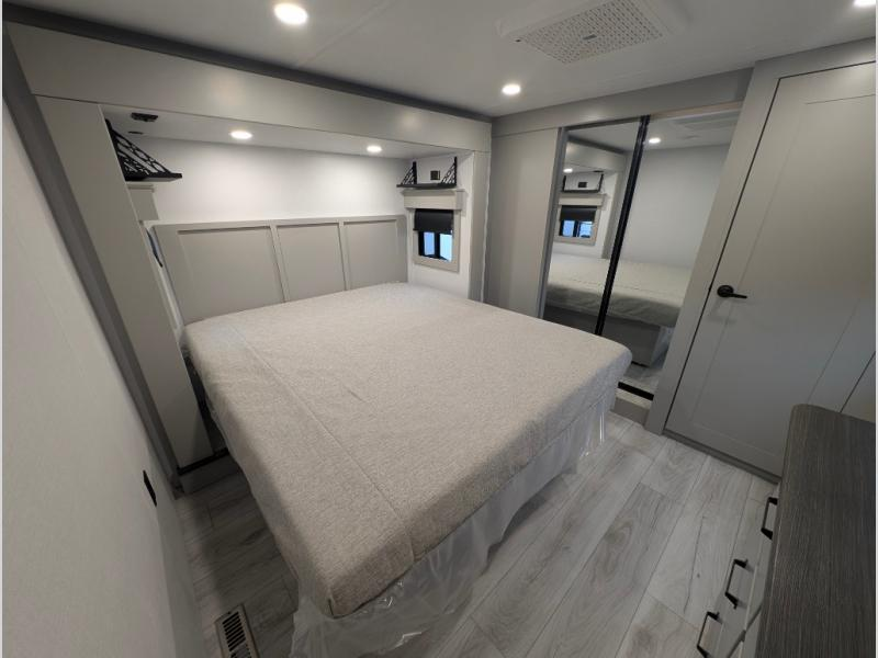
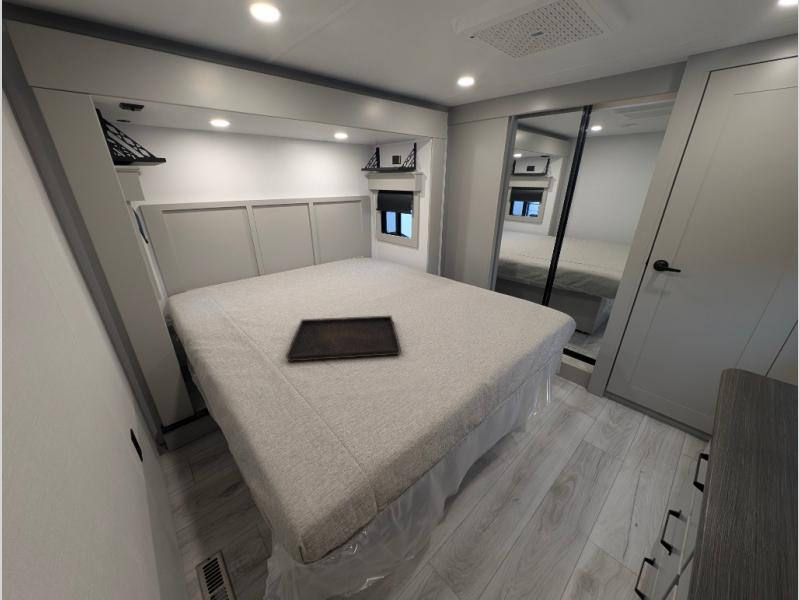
+ serving tray (346, 335)
